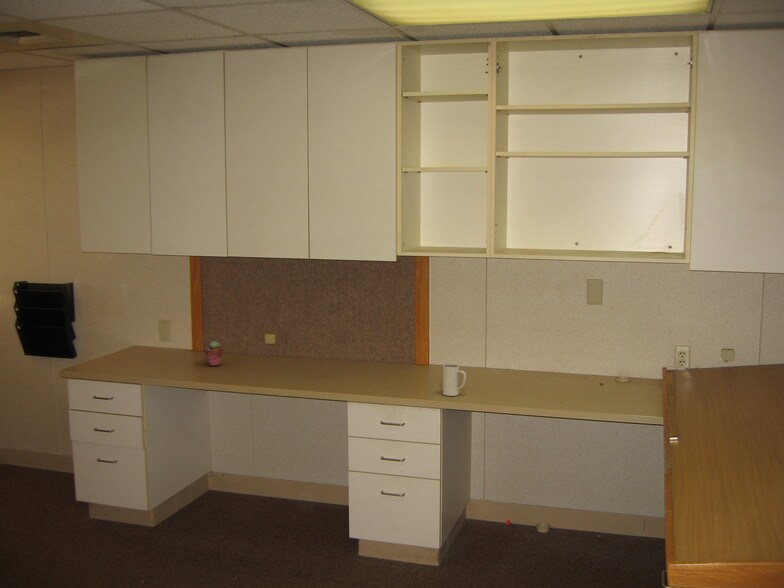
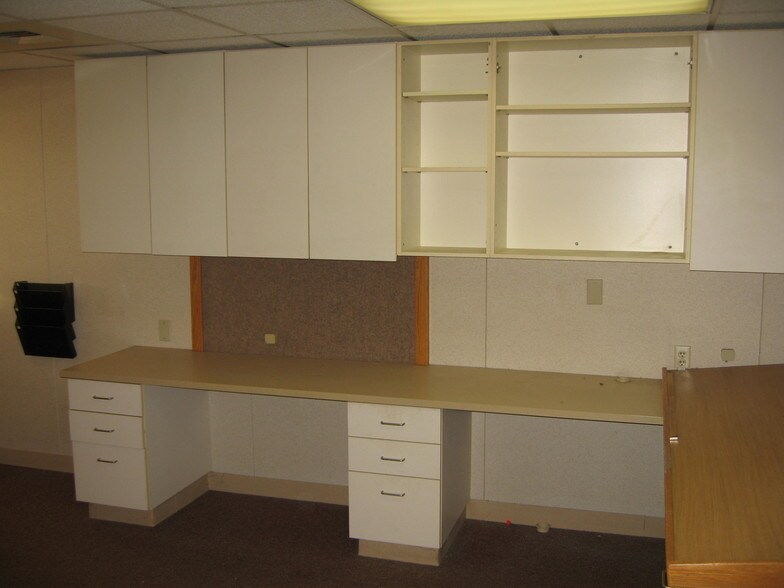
- potted succulent (214, 352)
- mug (454, 380)
